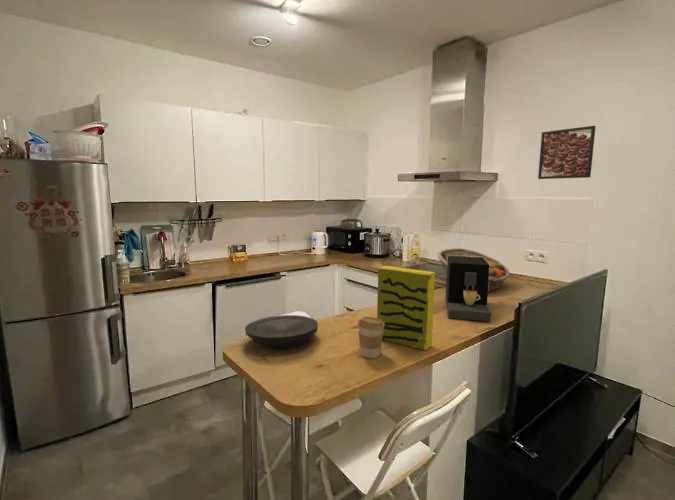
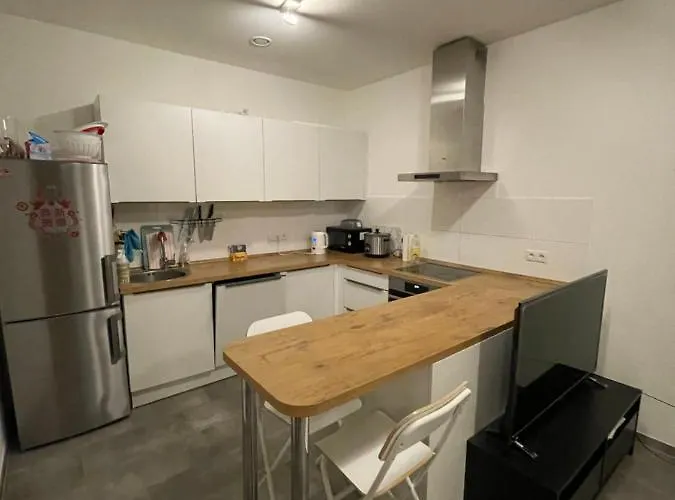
- coffee maker (466, 285)
- plate (282, 332)
- coffee cup (370, 336)
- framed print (565, 153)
- fruit basket (472, 256)
- cereal box (404, 306)
